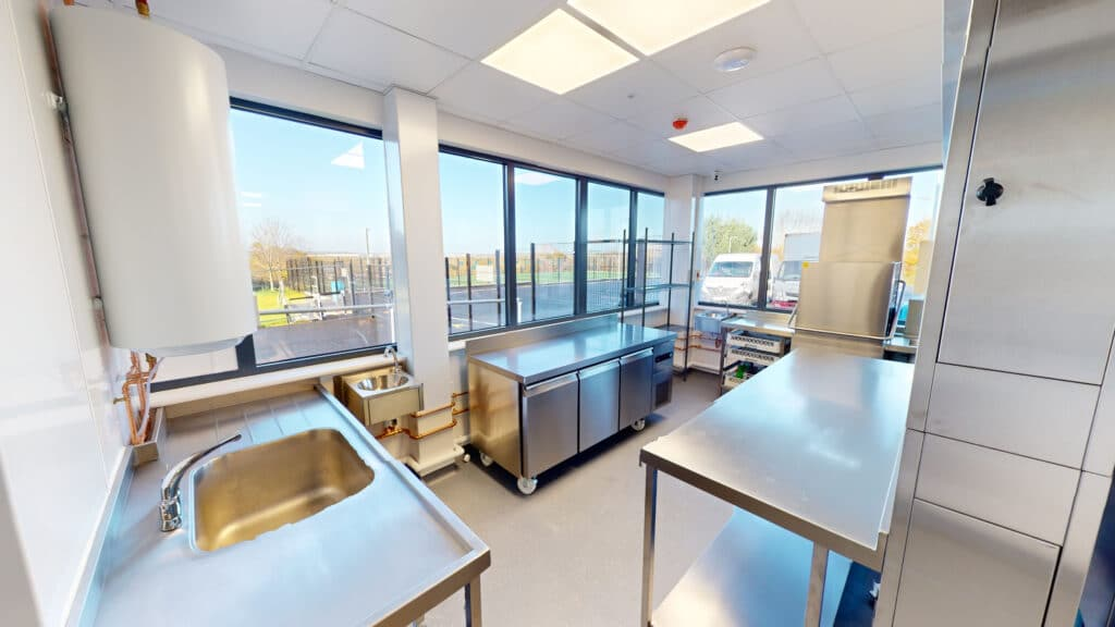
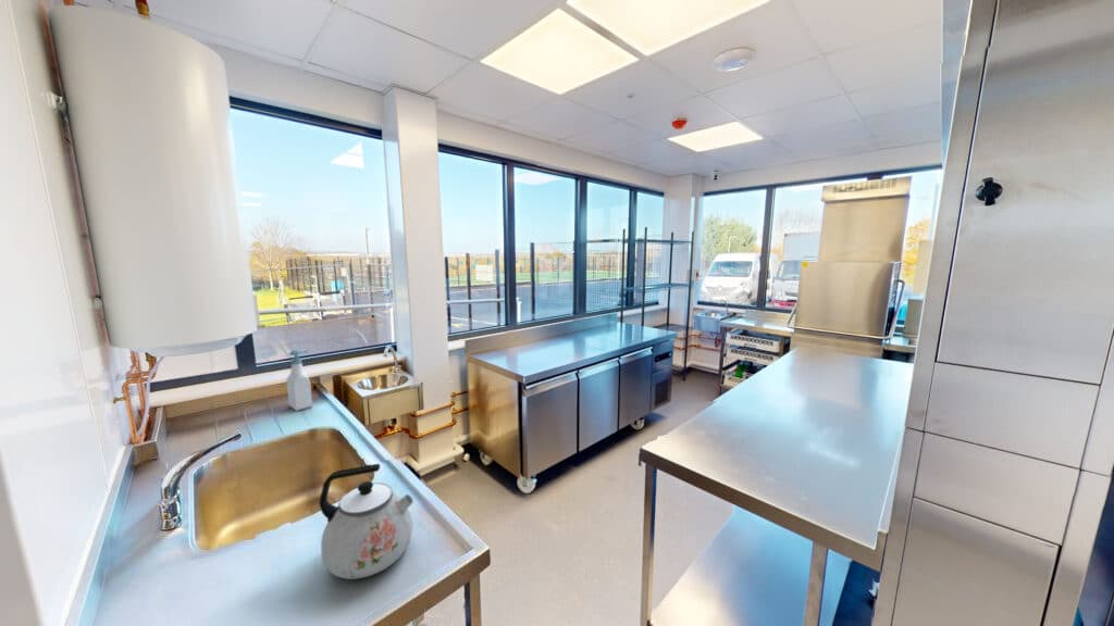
+ soap bottle (300, 377)
+ kettle (368, 511)
